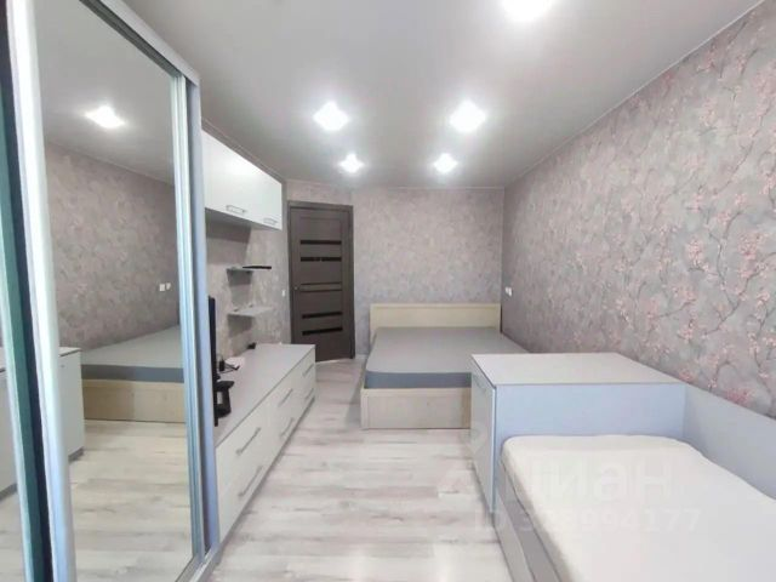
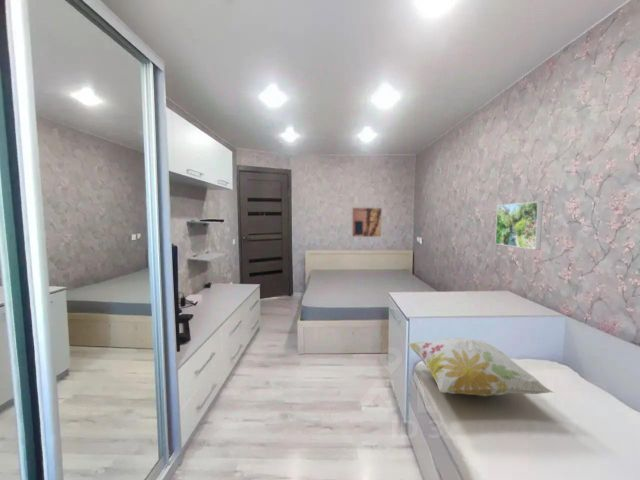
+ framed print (516, 225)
+ decorative pillow (468, 364)
+ wall art (366, 222)
